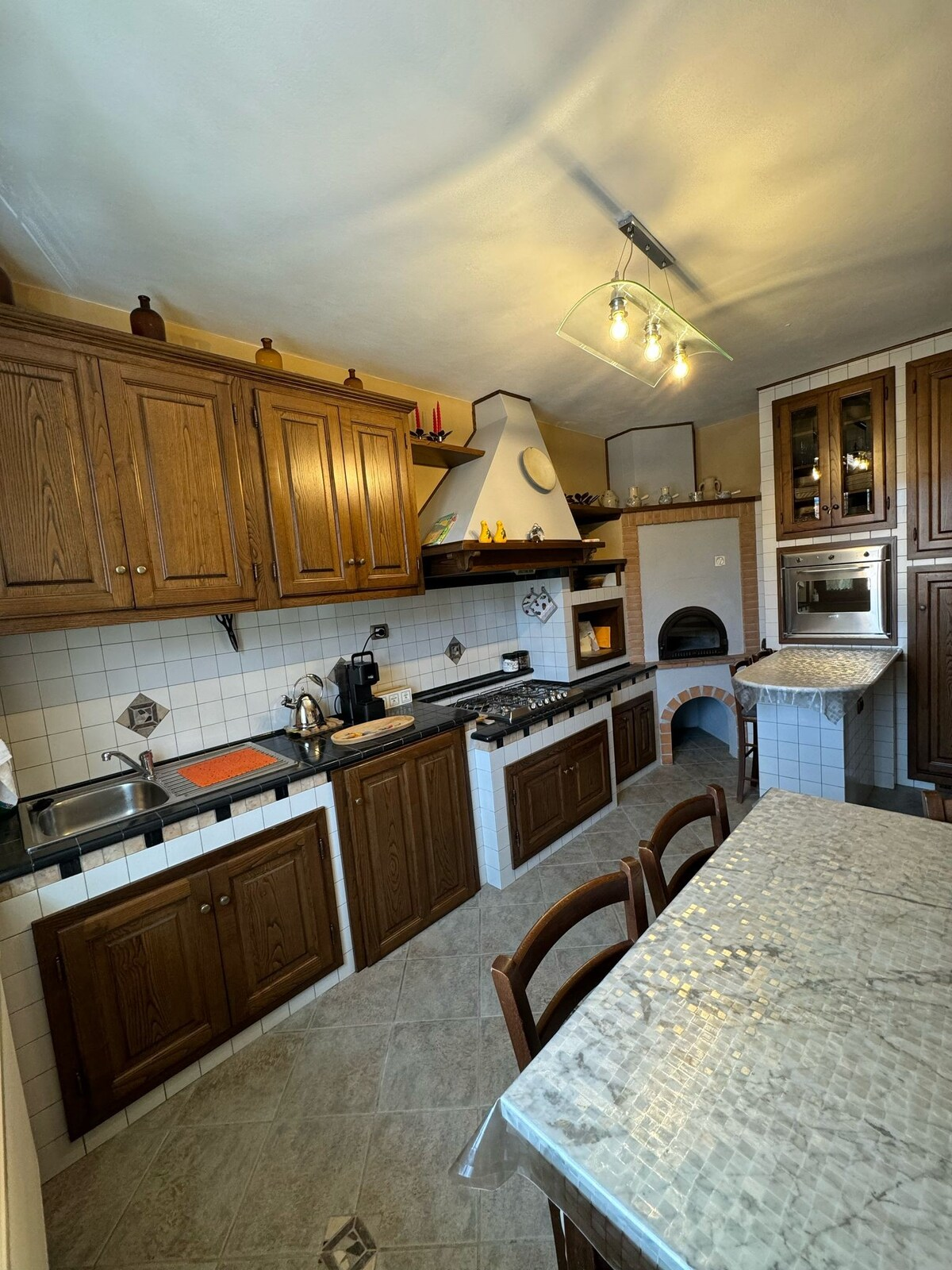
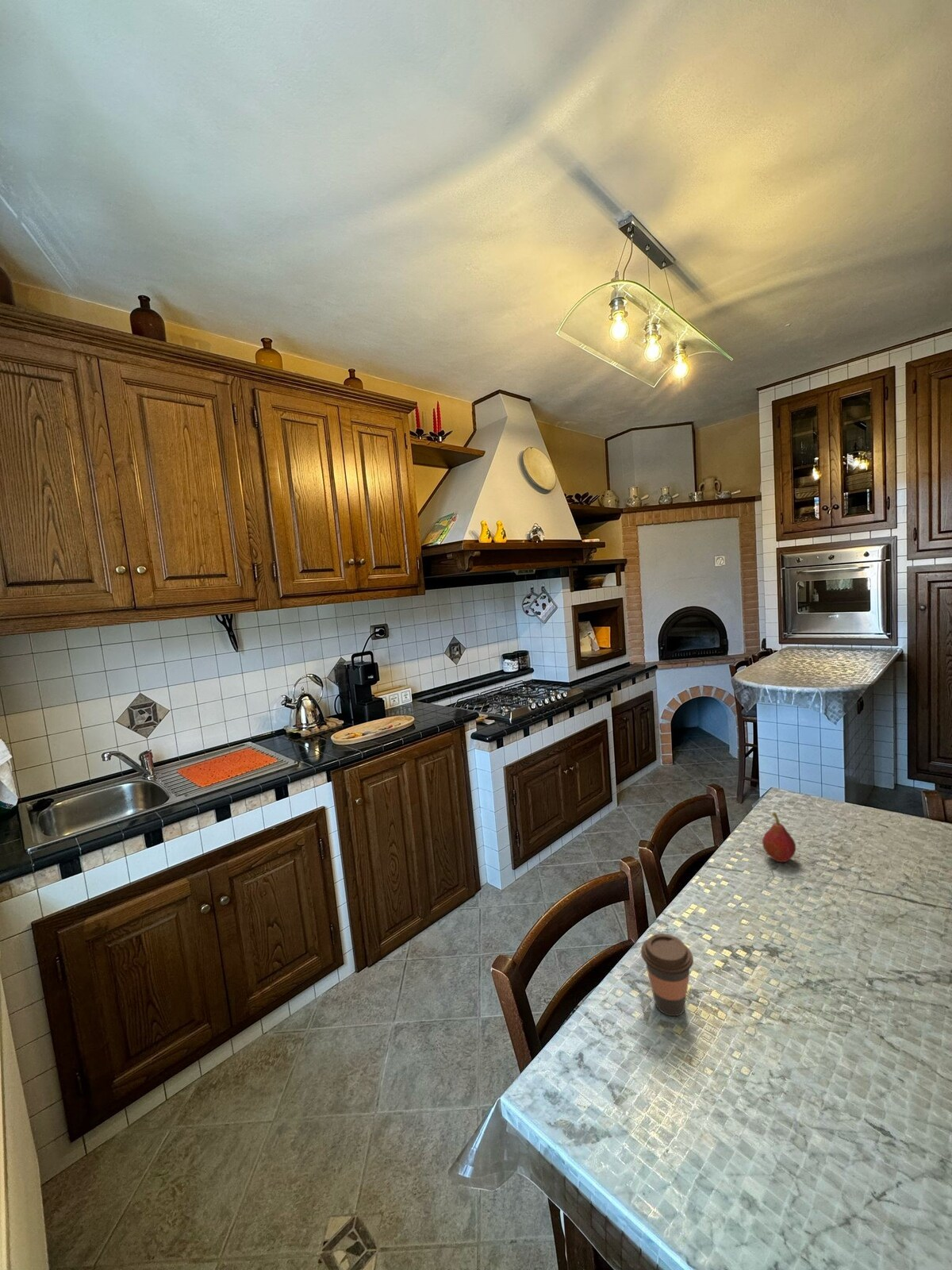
+ fruit (778, 835)
+ coffee cup (668, 976)
